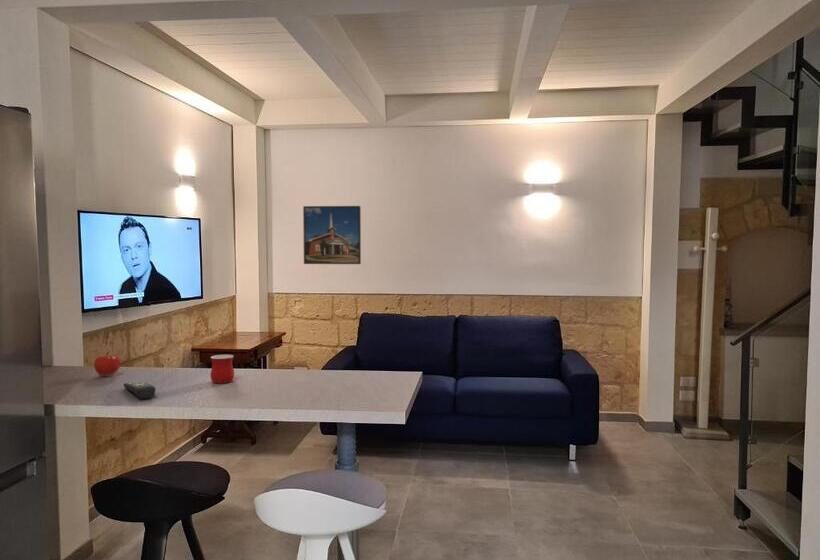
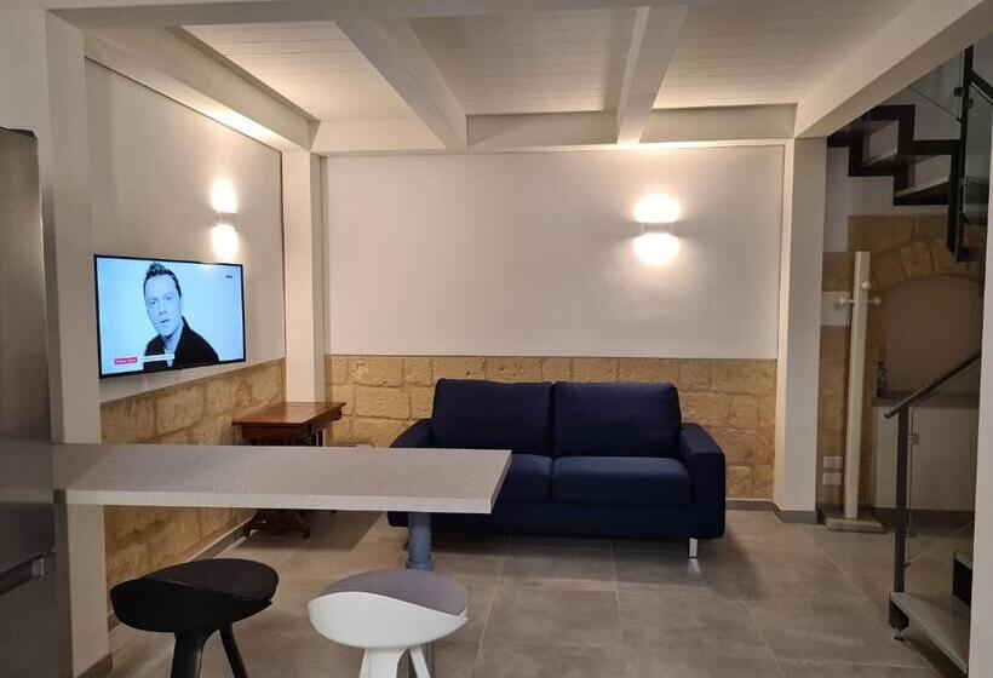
- fruit (107, 363)
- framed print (331, 235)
- remote control (139, 387)
- mug (223, 368)
